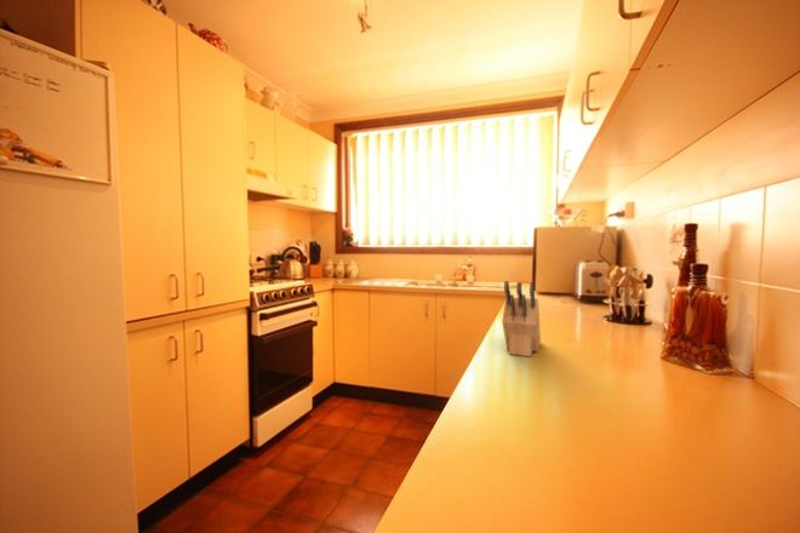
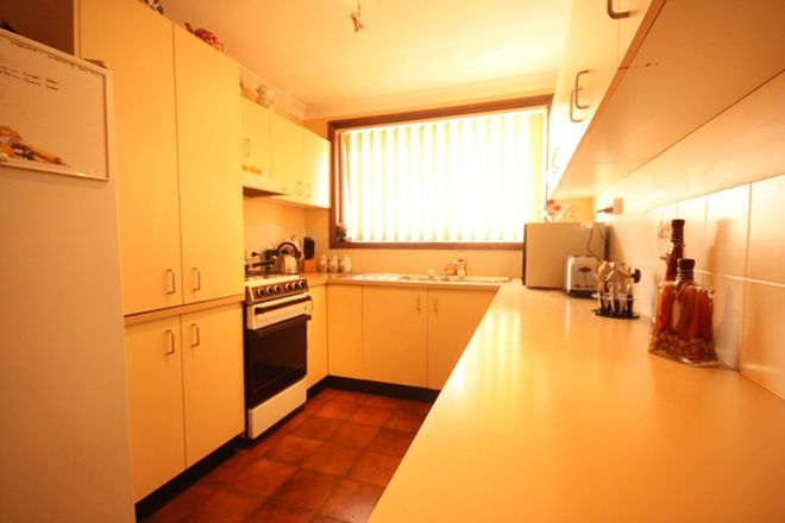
- knife block (522, 314)
